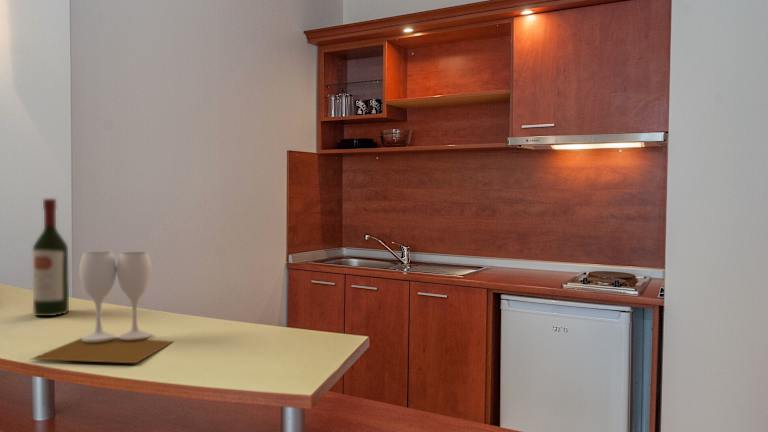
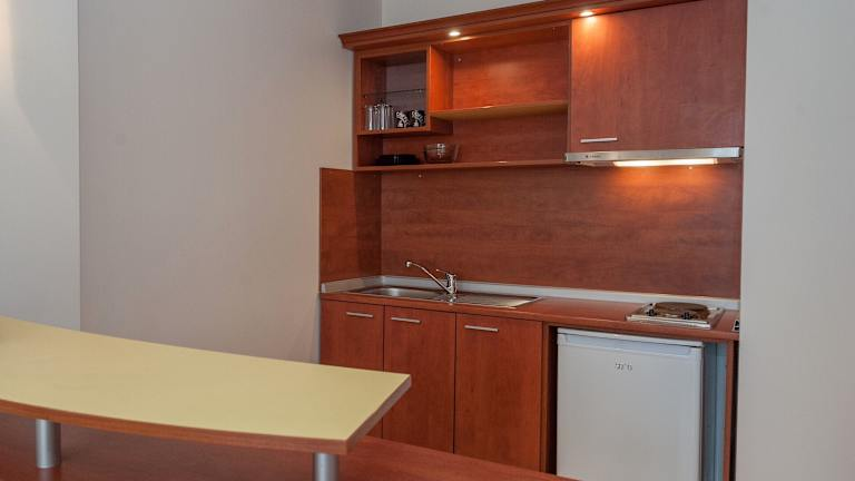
- wine bottle (50, 256)
- wineglass (106, 295)
